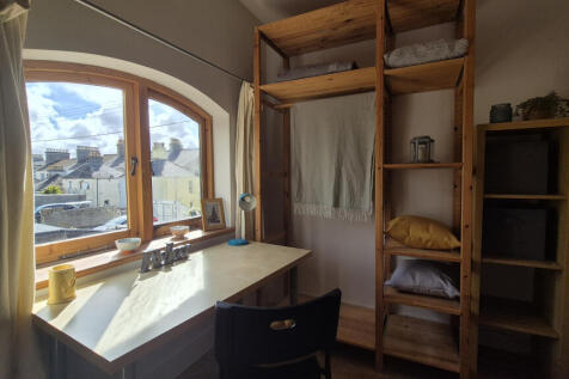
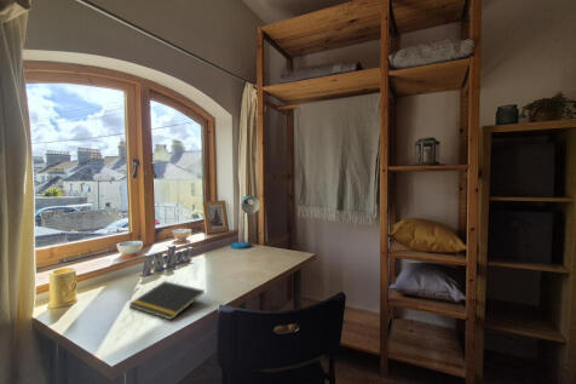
+ notepad (167, 298)
